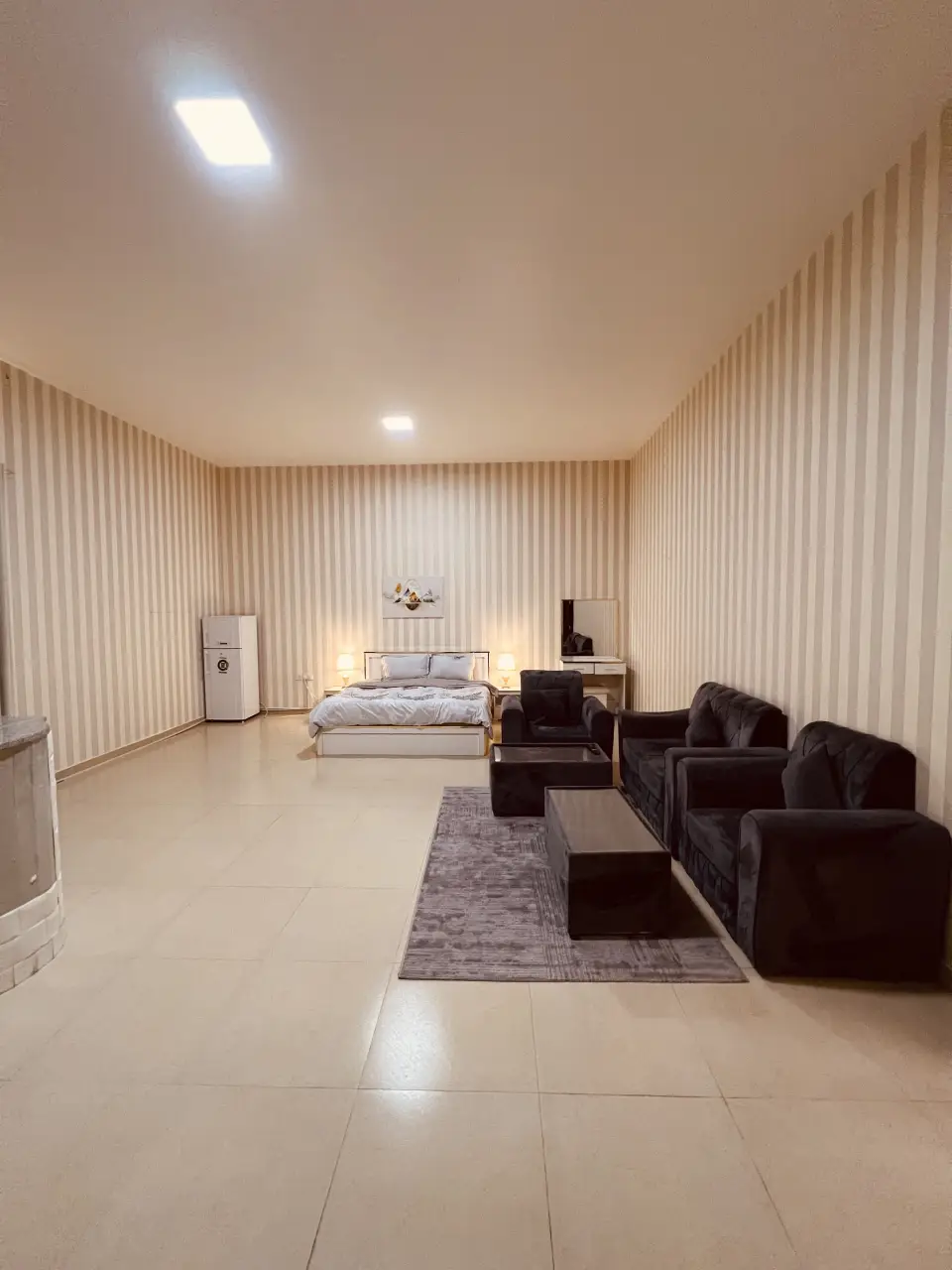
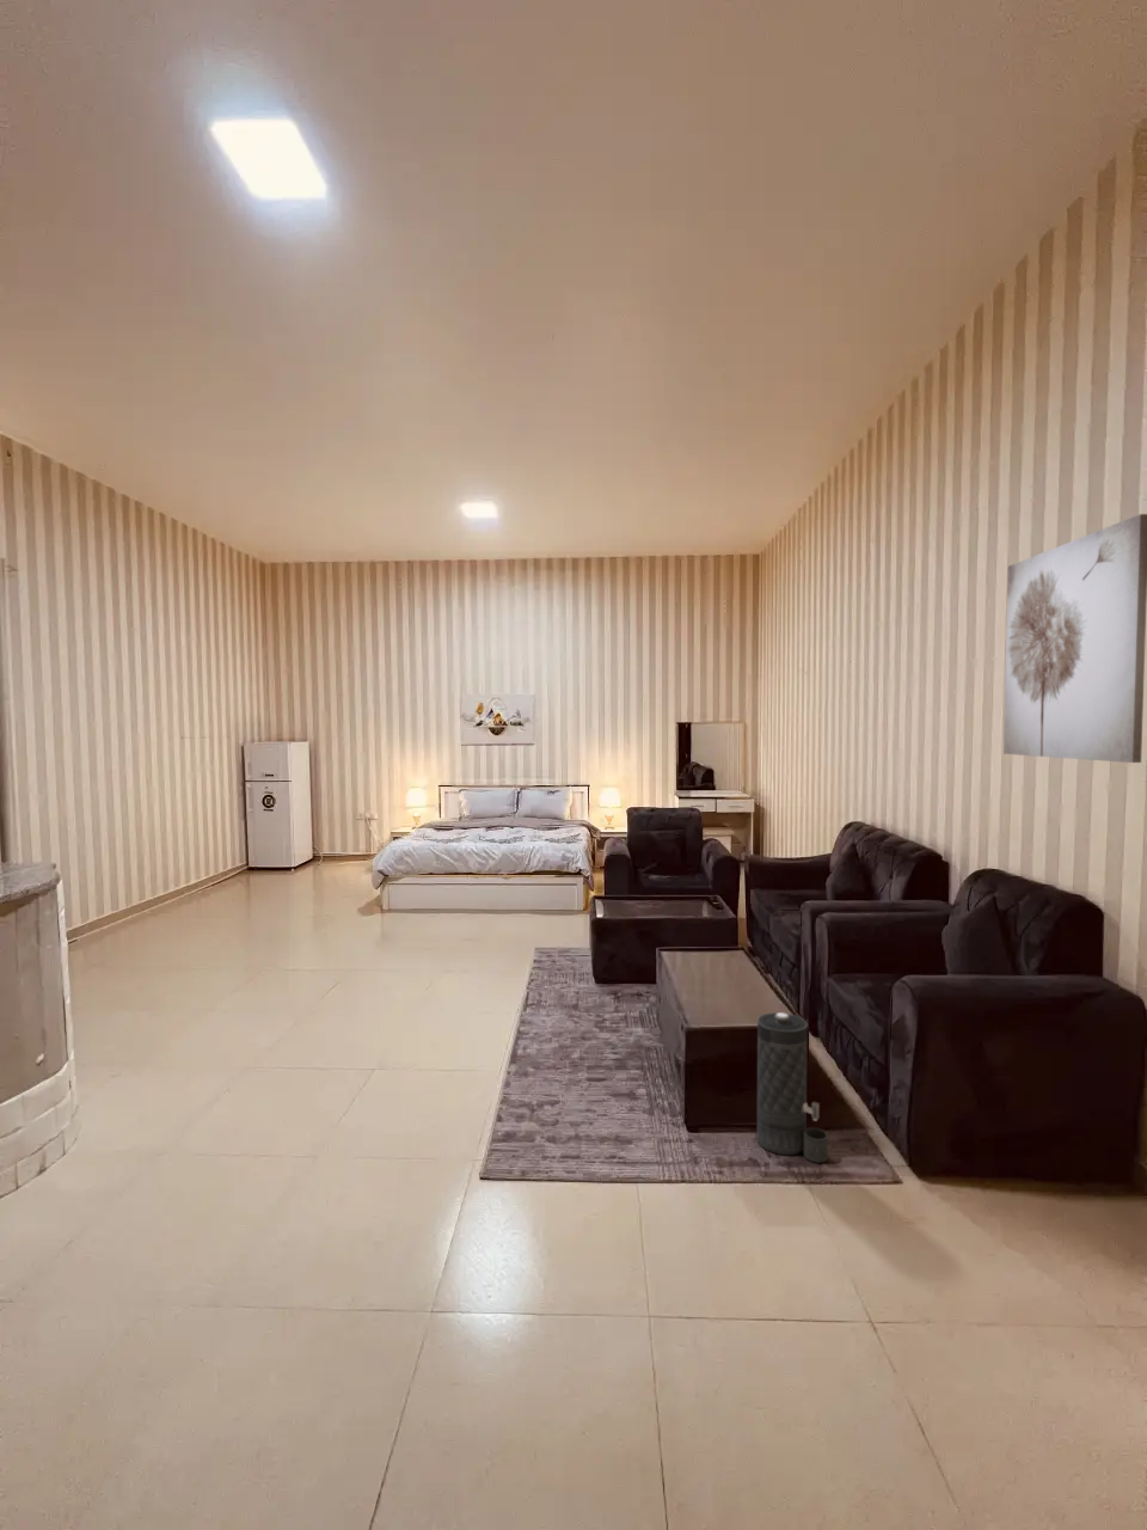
+ wall art (1066, 652)
+ canister (789, 1081)
